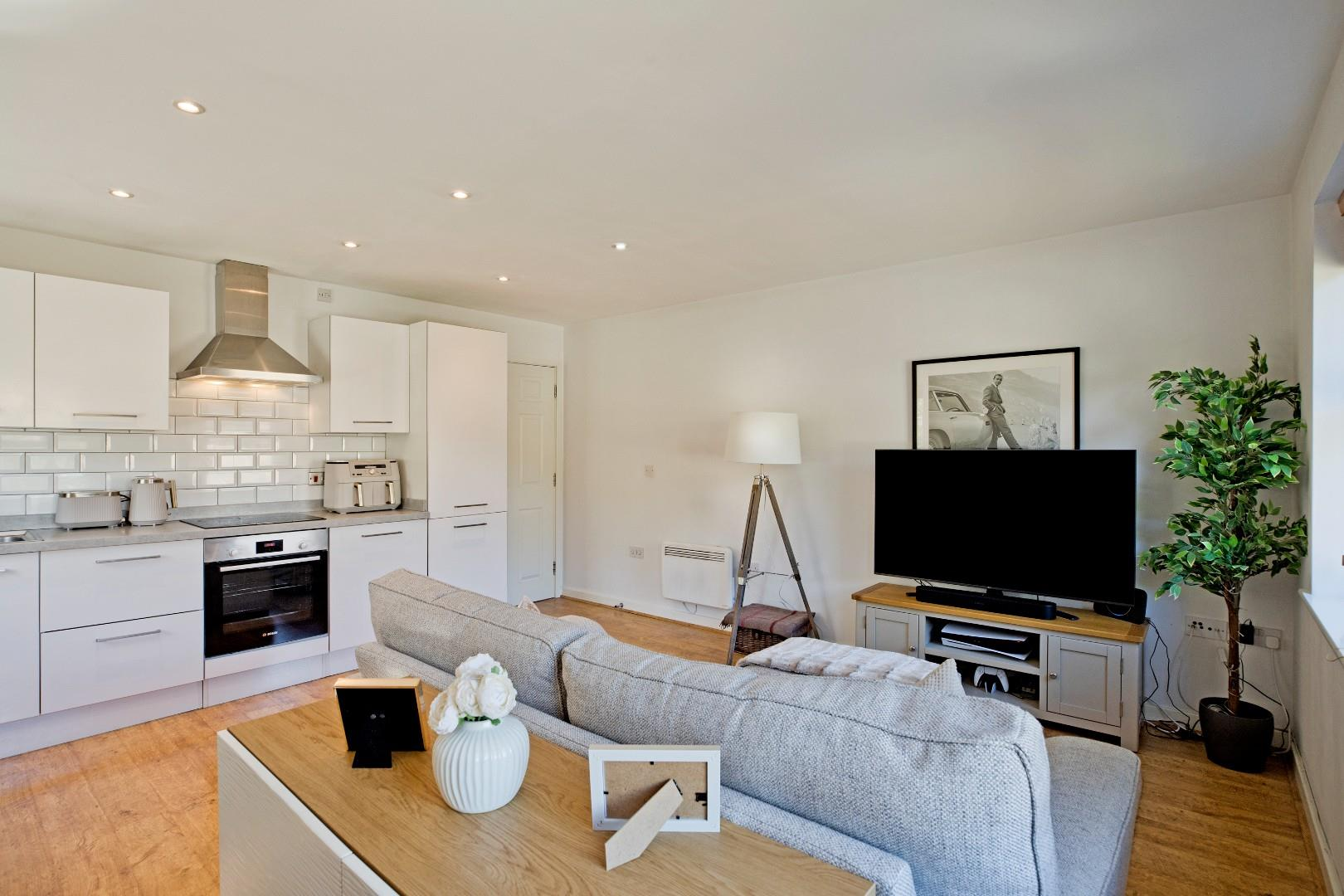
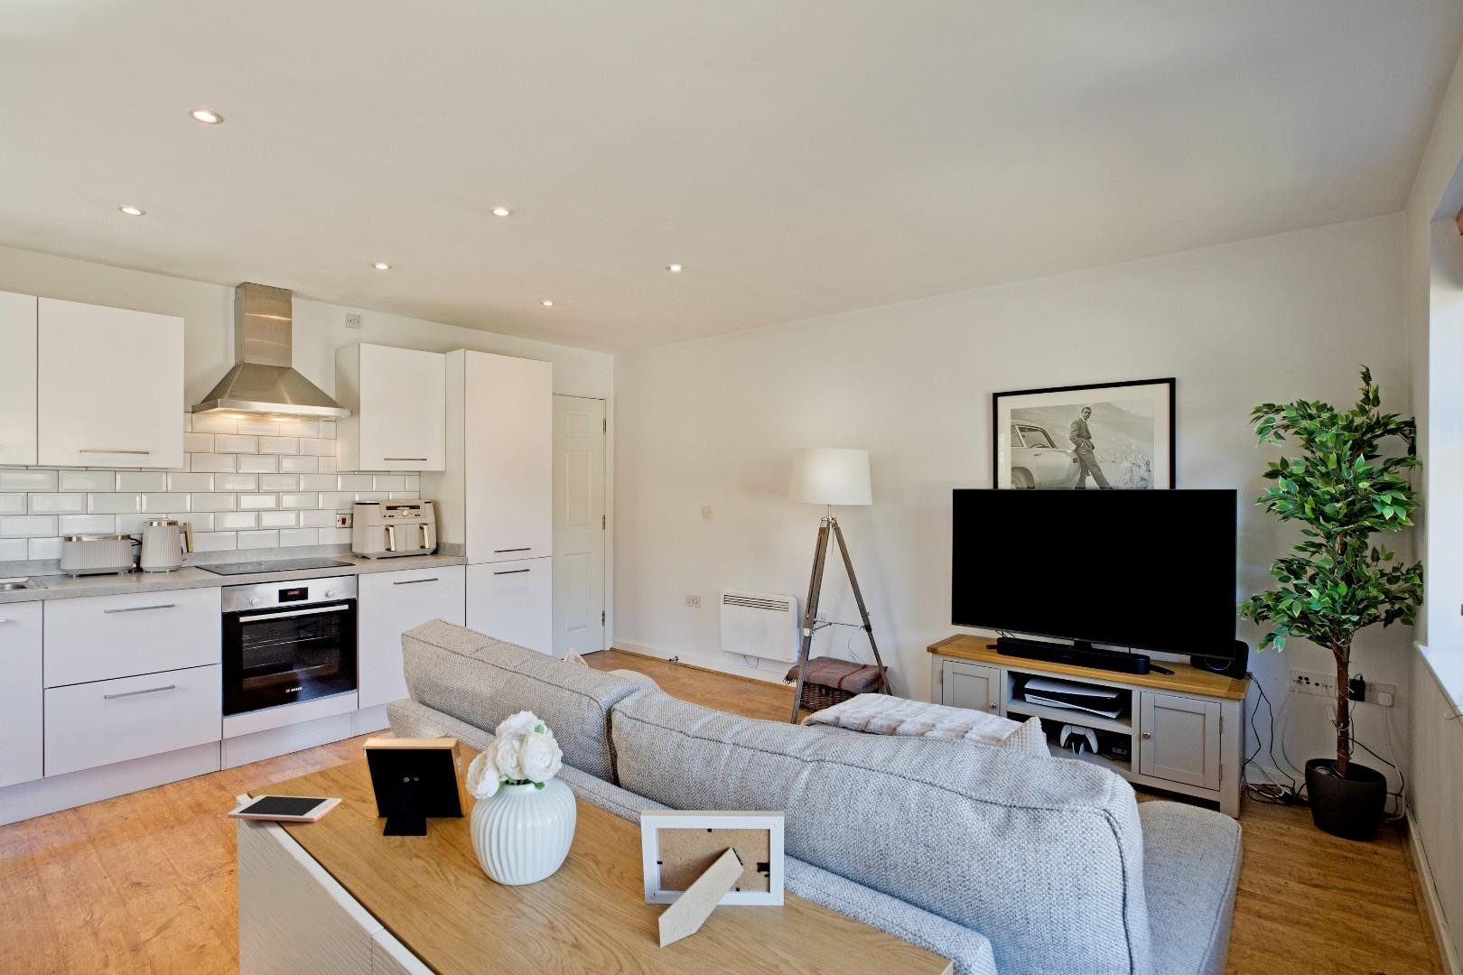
+ cell phone (285, 809)
